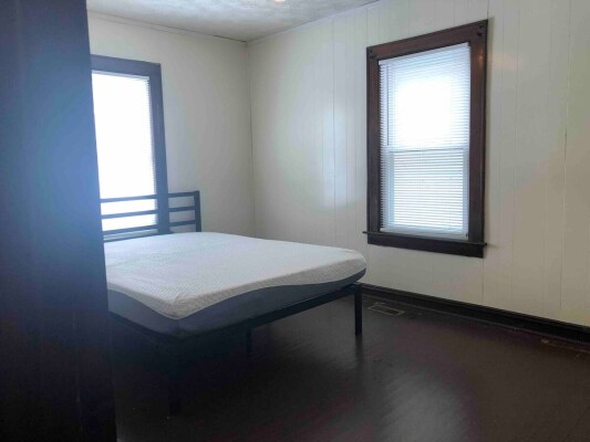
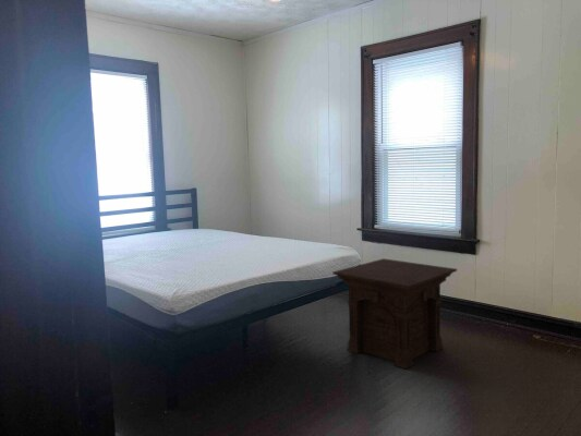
+ side table (395, 310)
